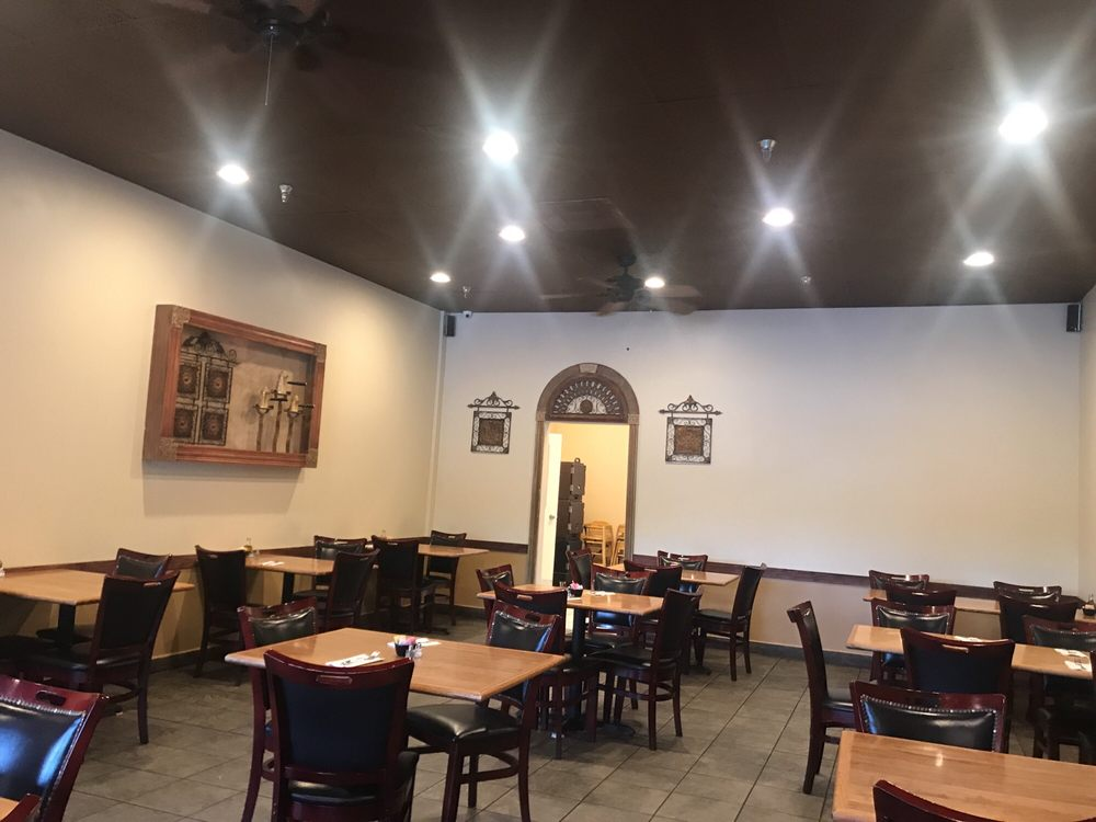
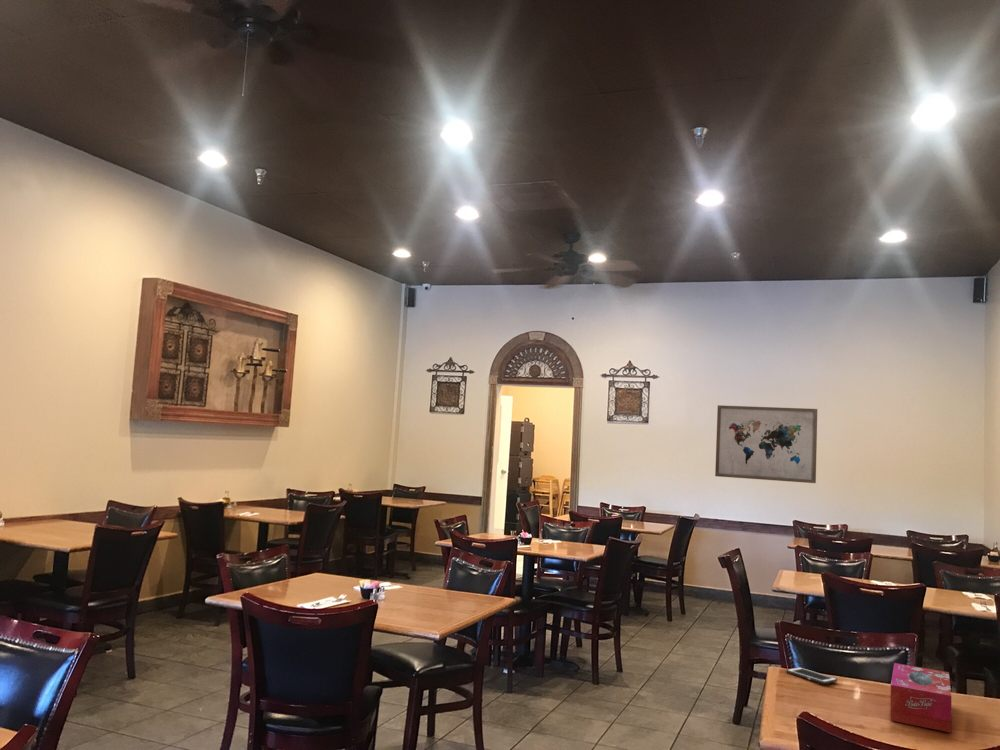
+ wall art (765, 443)
+ tissue box (920, 695)
+ cell phone (811, 675)
